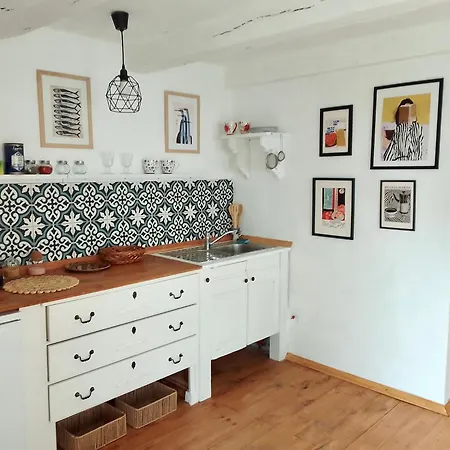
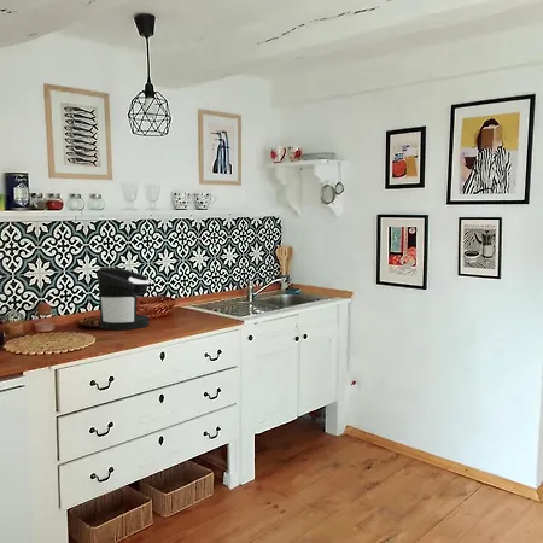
+ coffee maker (124, 296)
